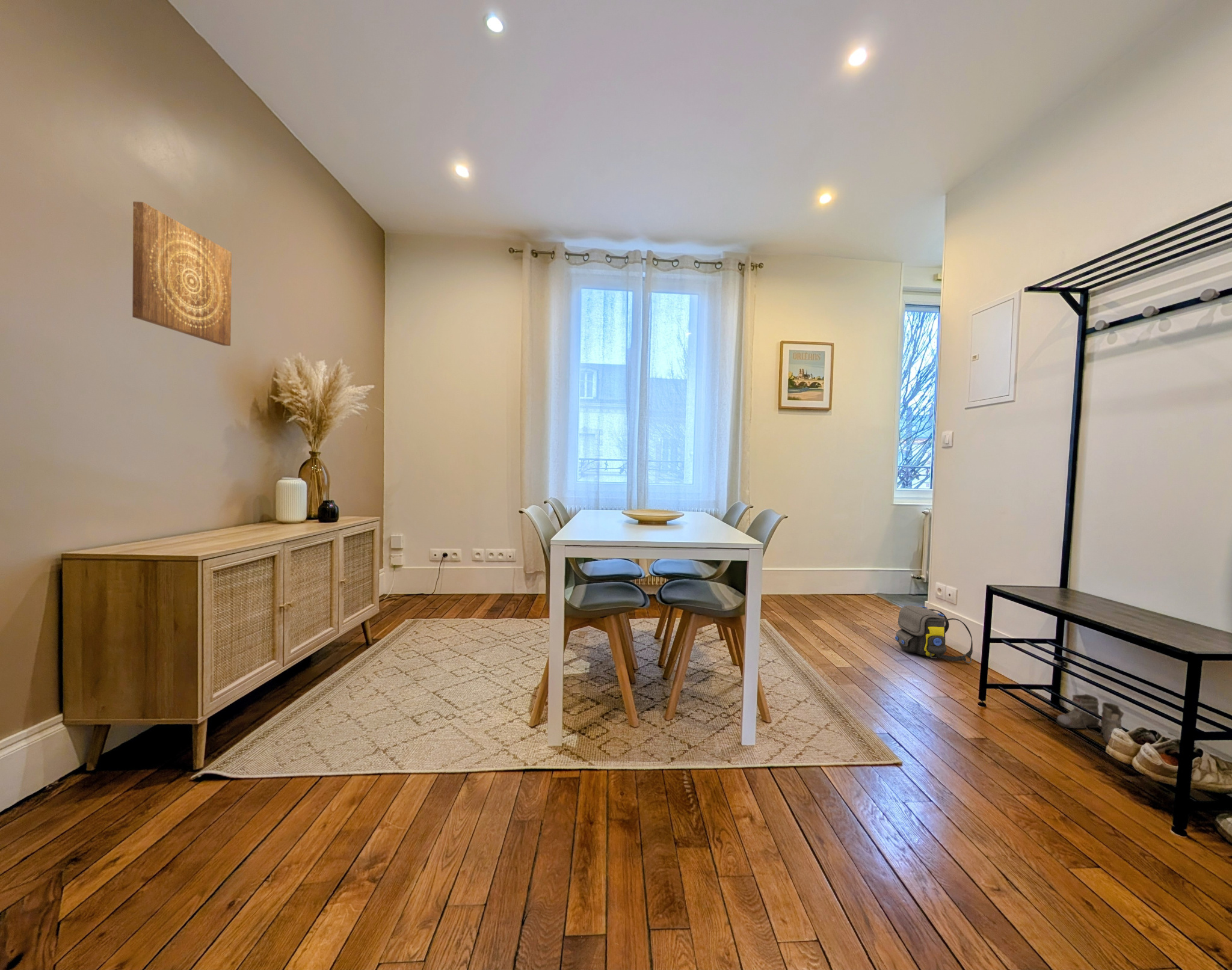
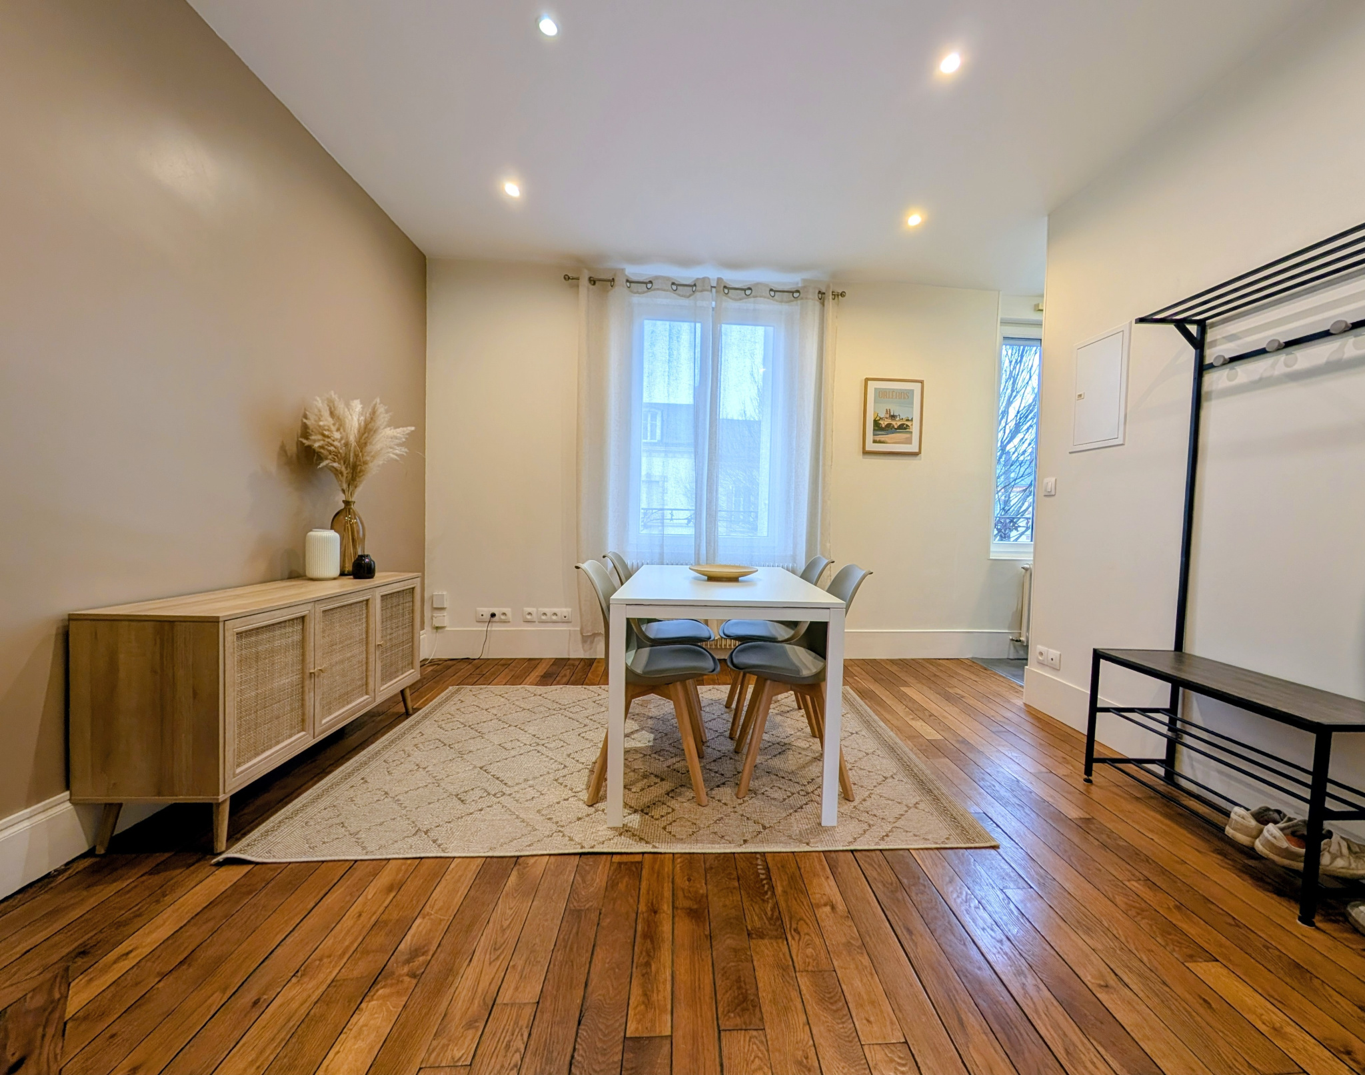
- shoulder bag (929, 631)
- boots (1093, 716)
- wall art (187, 281)
